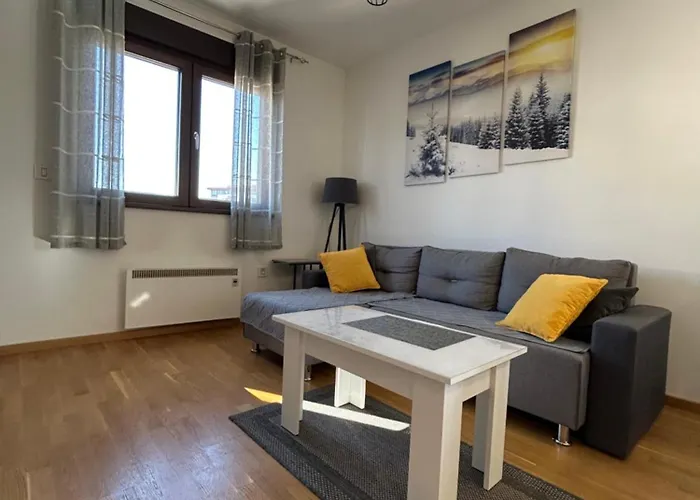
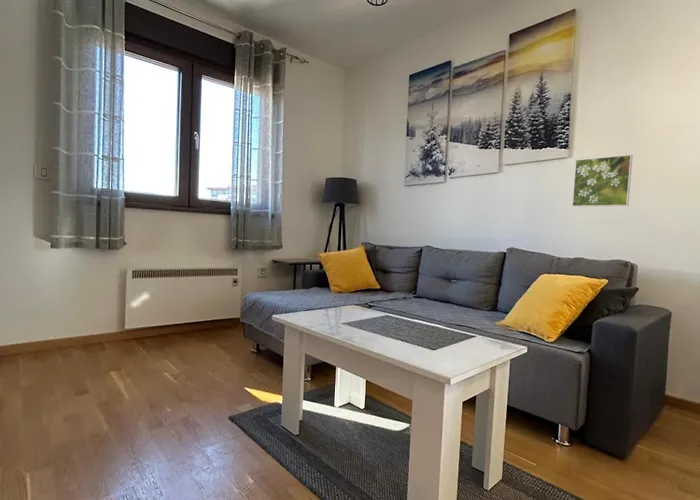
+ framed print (600, 181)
